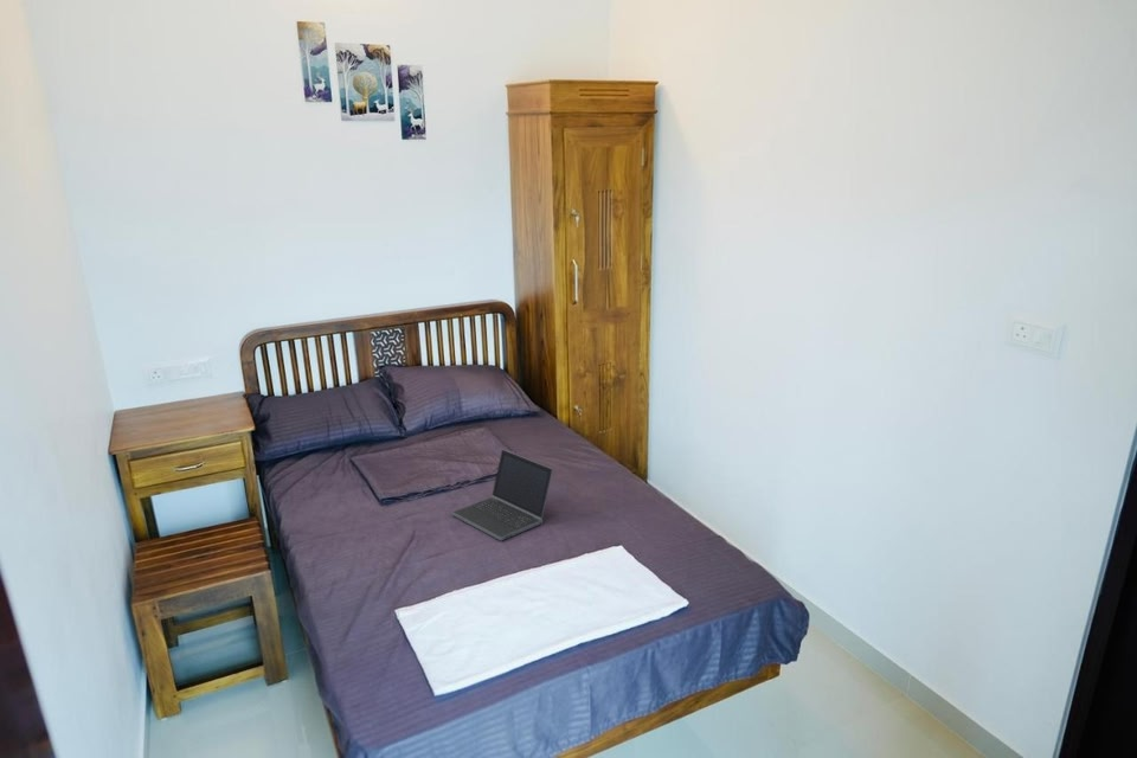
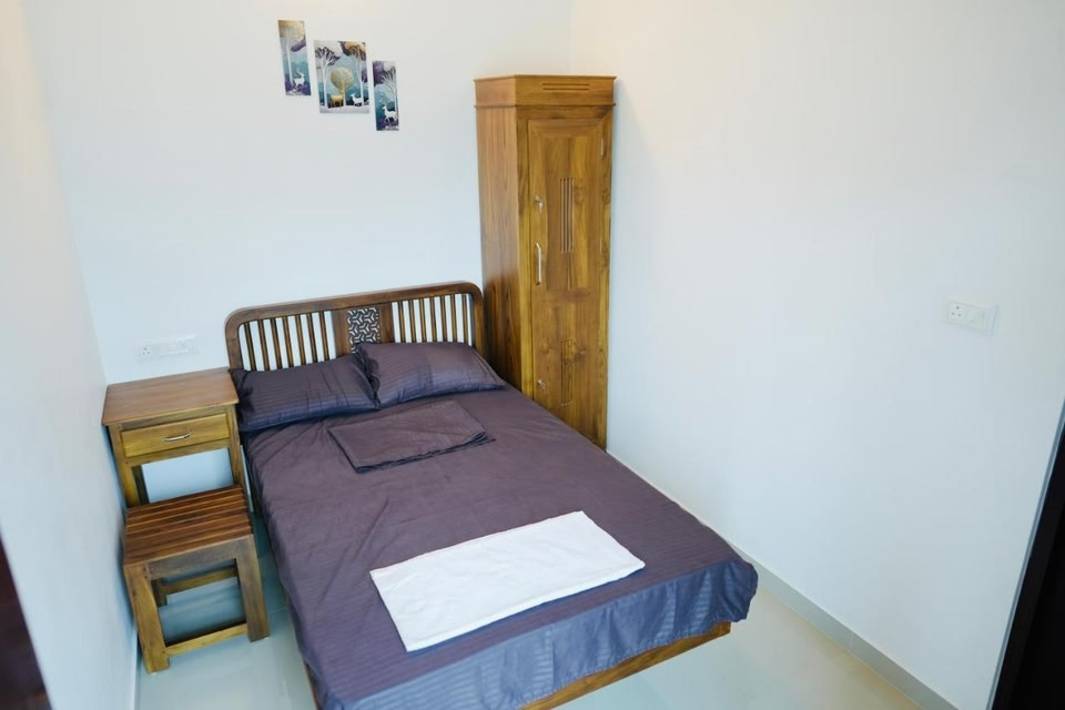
- laptop computer (501, 492)
